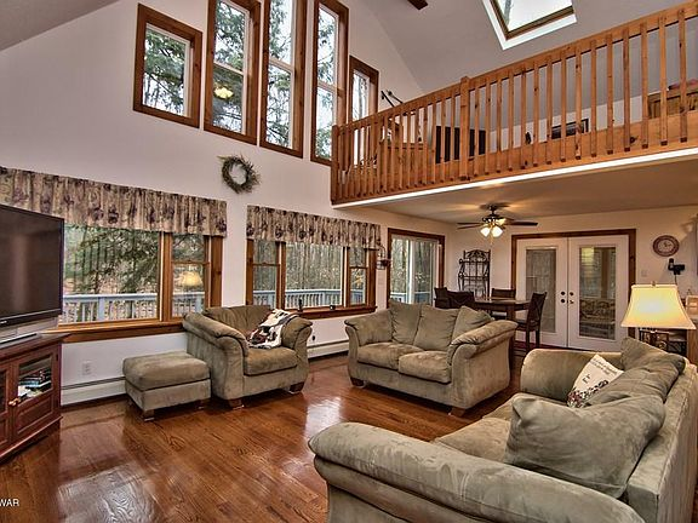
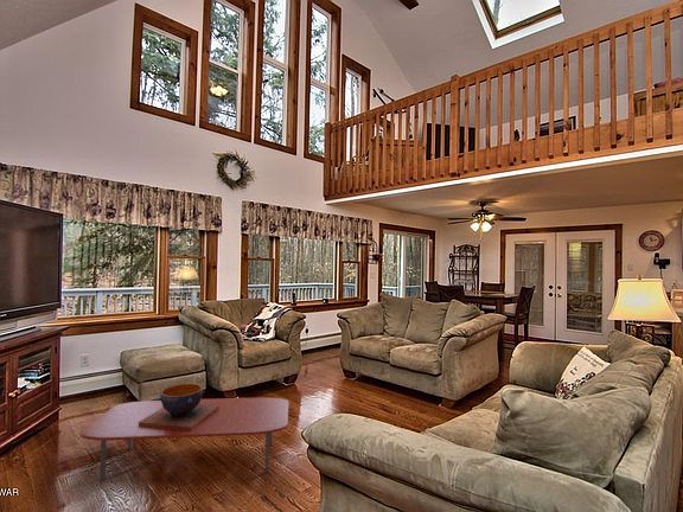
+ coffee table (194, 436)
+ decorative bowl (180, 402)
